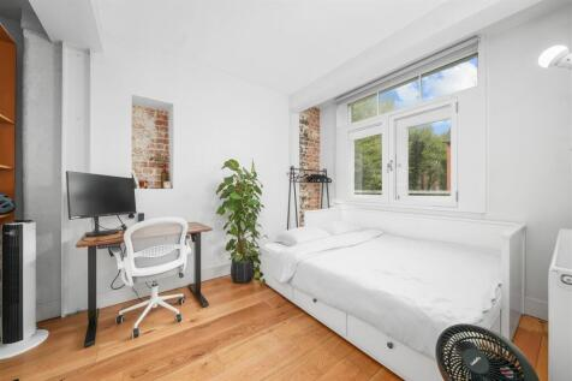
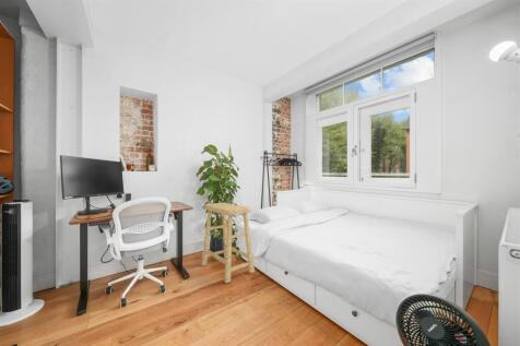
+ stool (226, 237)
